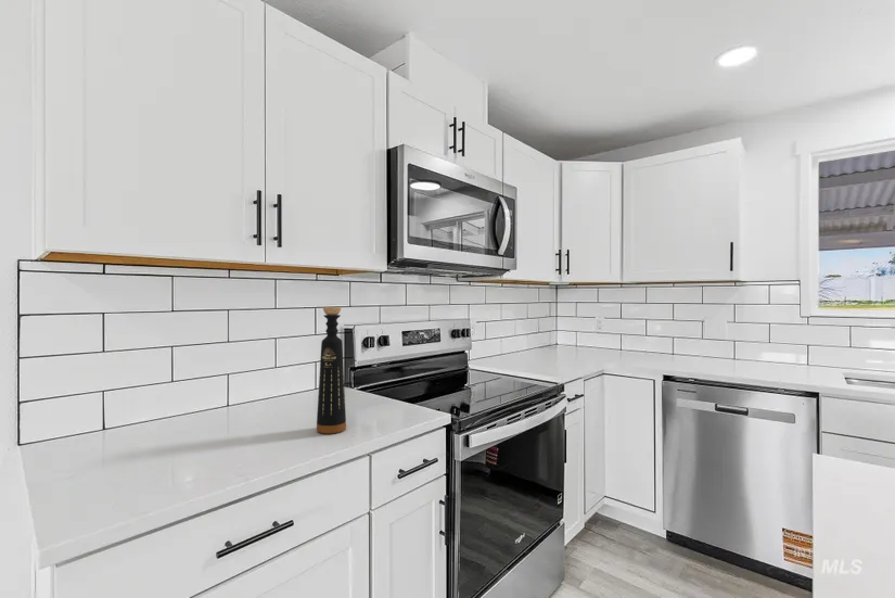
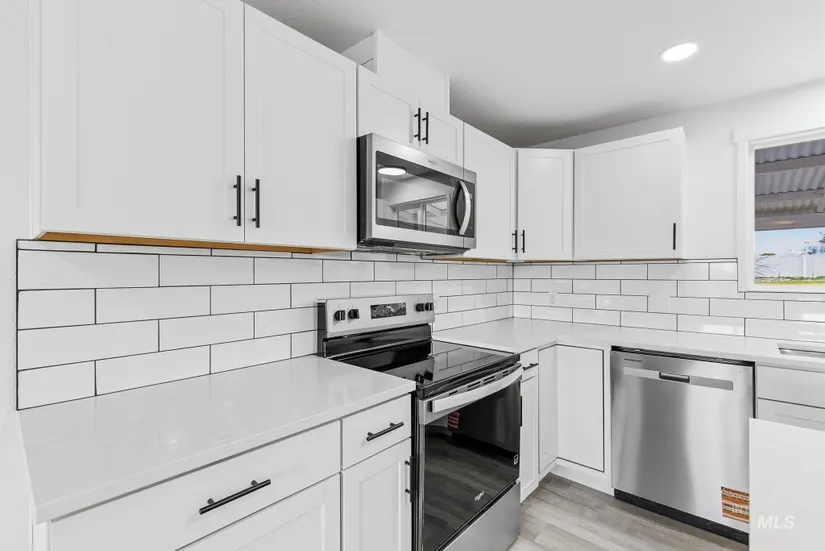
- bottle (331, 368)
